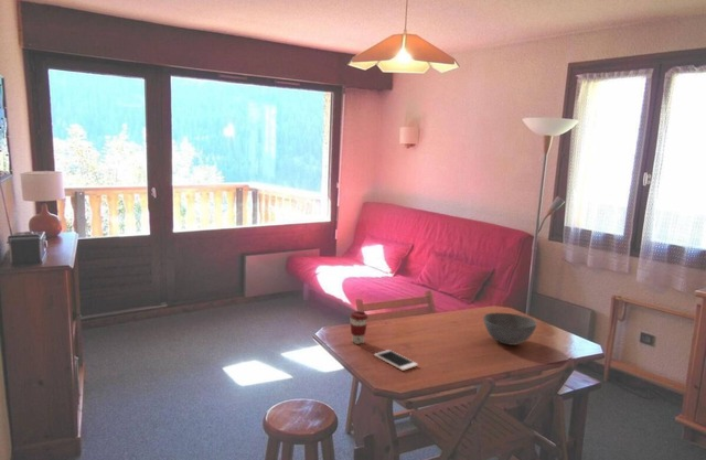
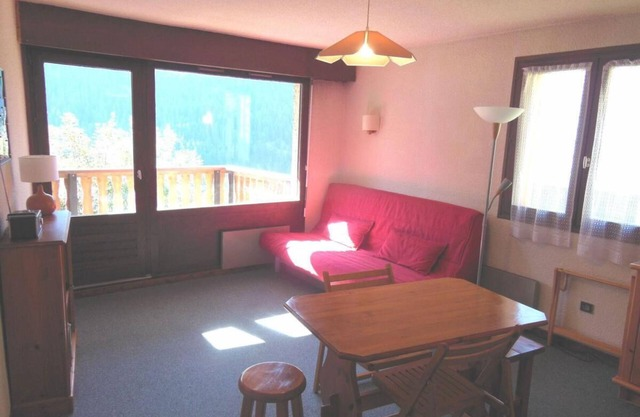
- bowl (509, 330)
- coffee cup (357, 328)
- cell phone (395, 360)
